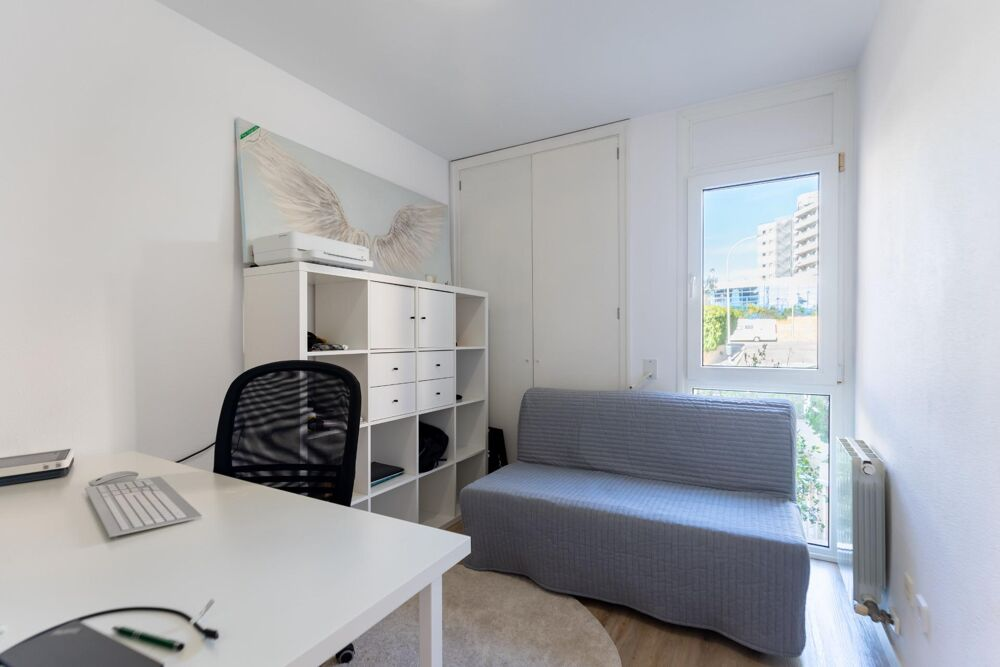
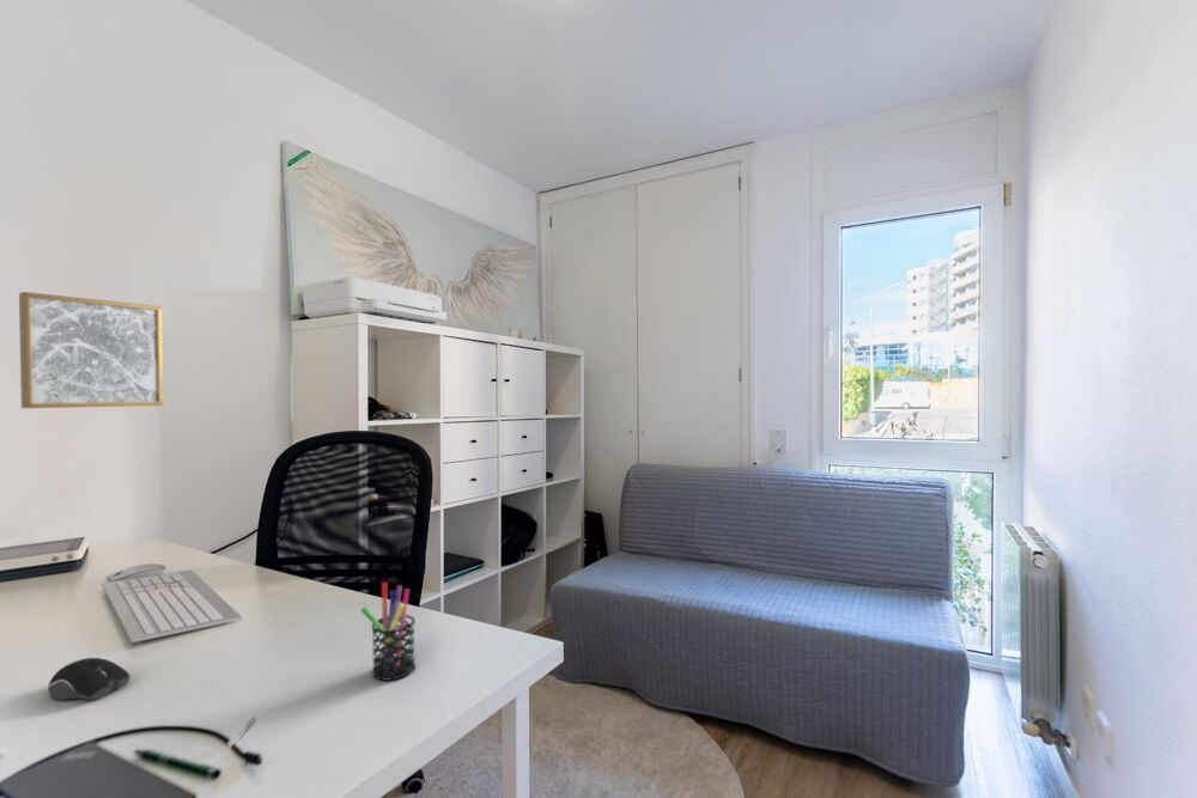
+ computer mouse (87, 675)
+ pen holder (388, 629)
+ wall art (96, 353)
